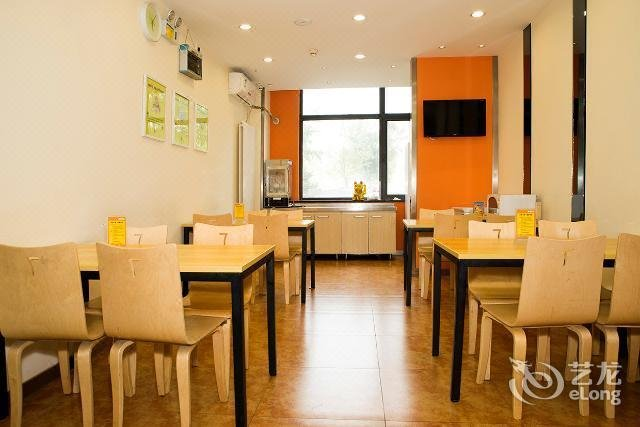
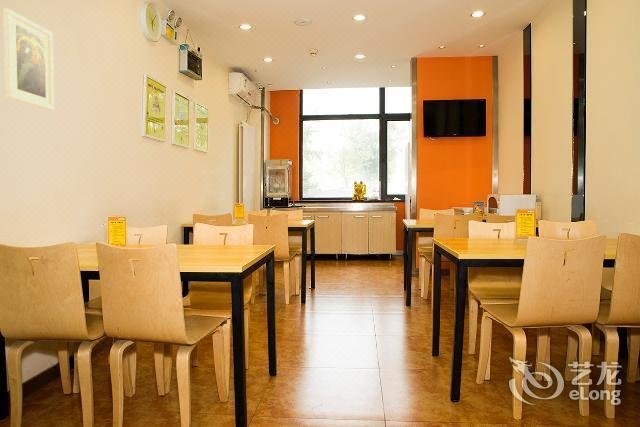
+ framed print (30, 62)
